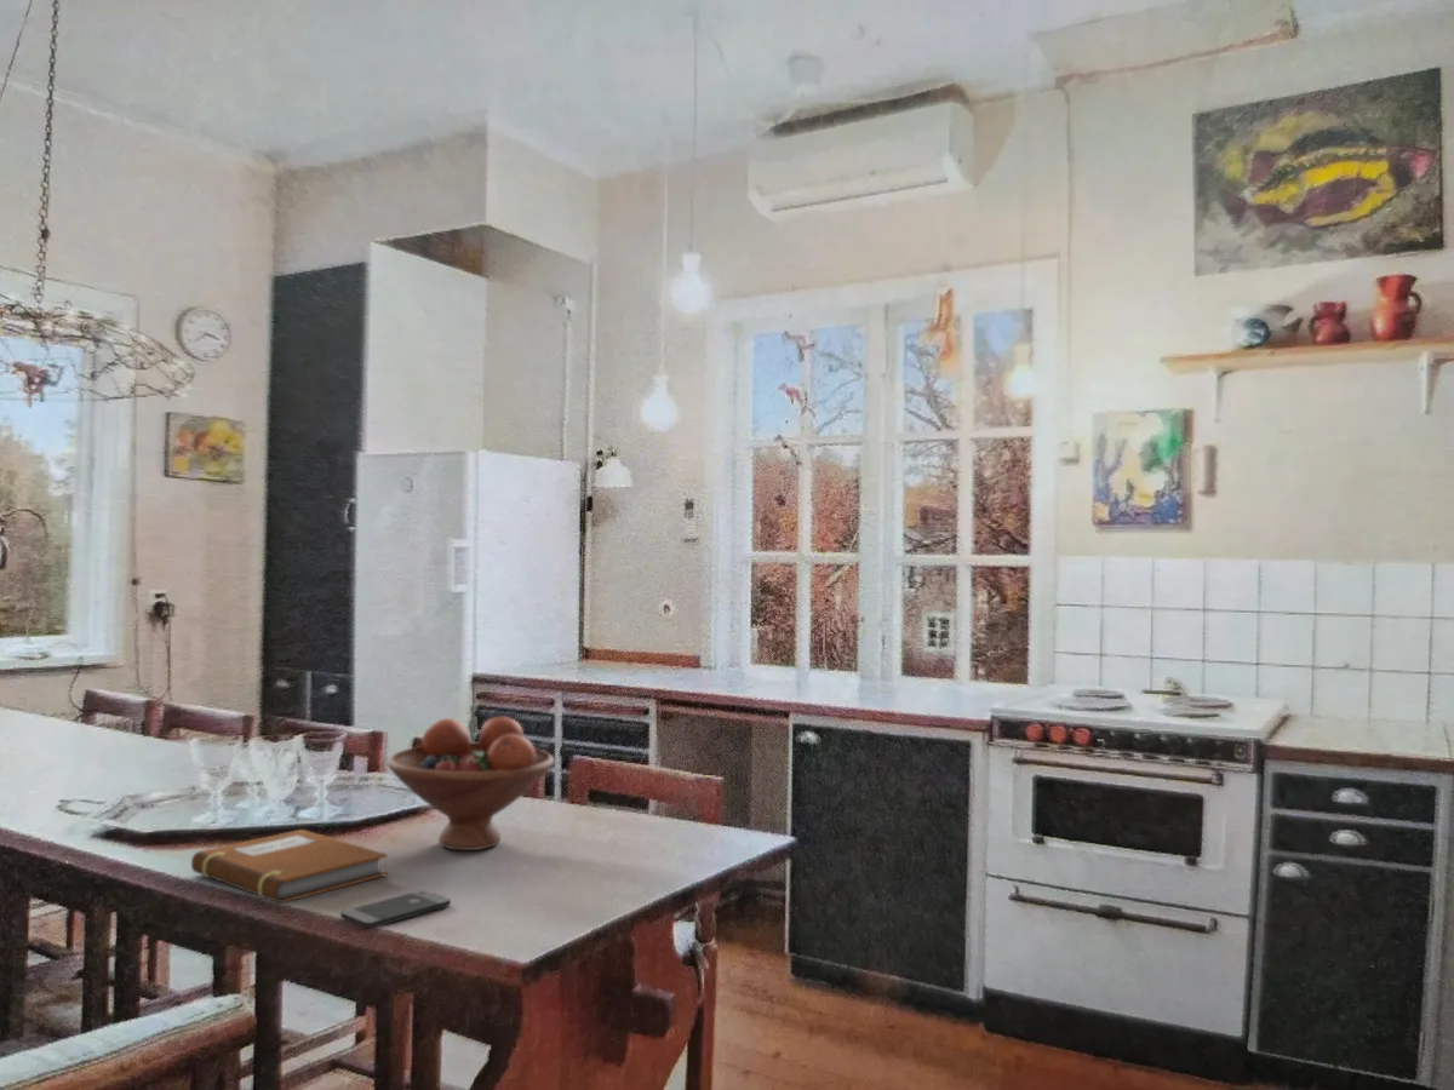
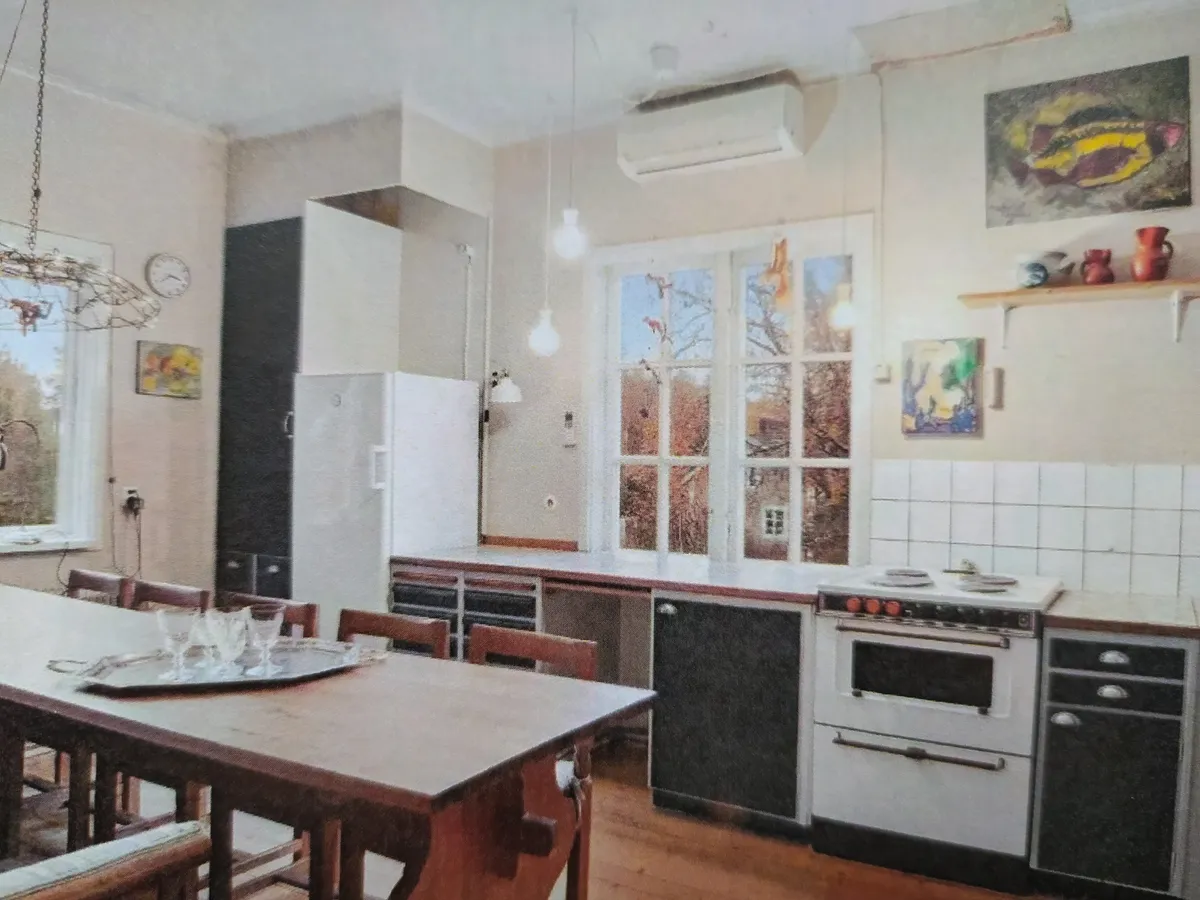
- smartphone (396, 908)
- notebook (286, 862)
- fruit bowl (471, 784)
